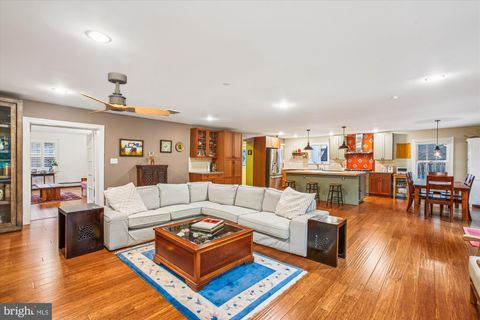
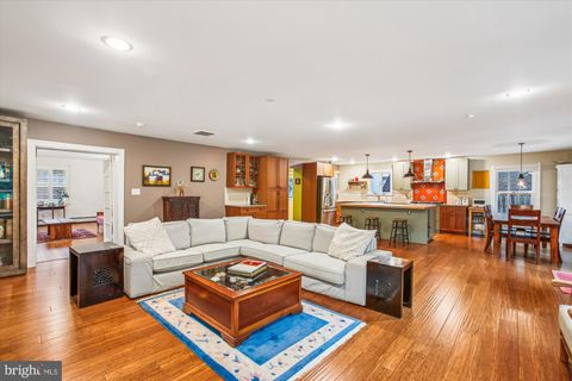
- ceiling fan (124, 97)
